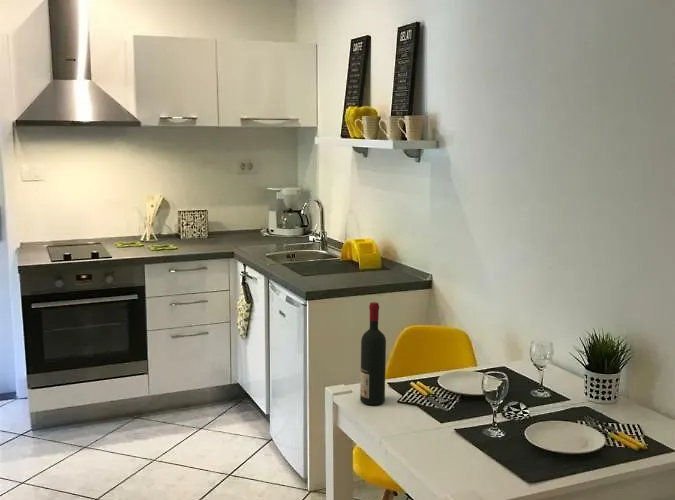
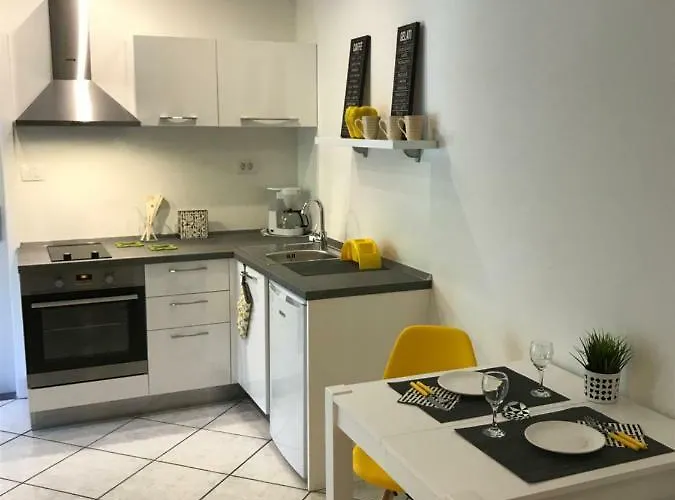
- alcohol (373, 352)
